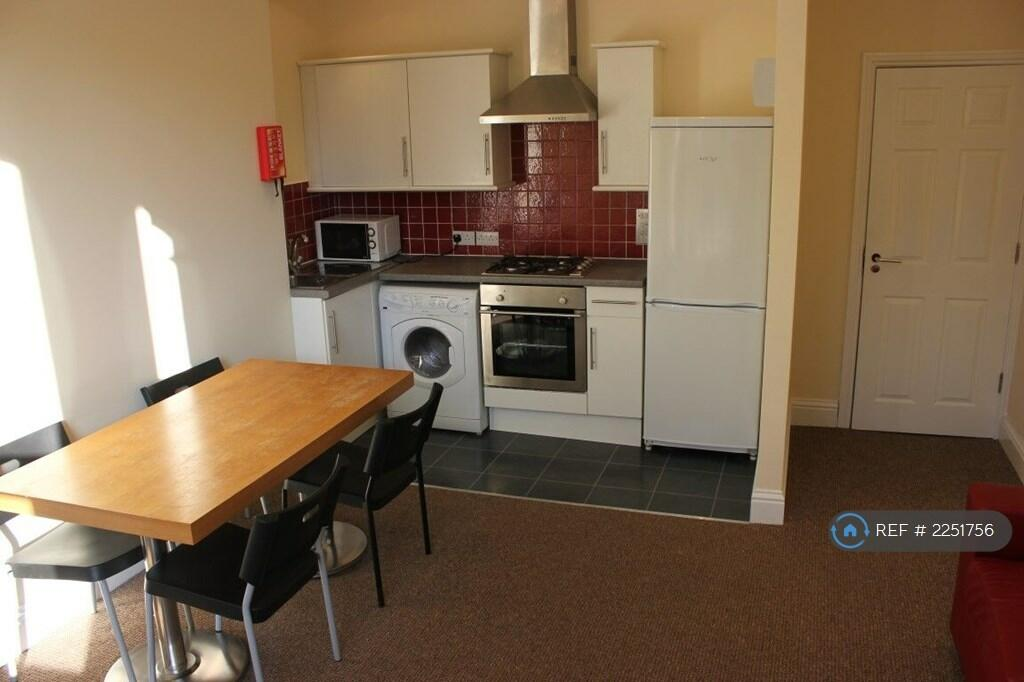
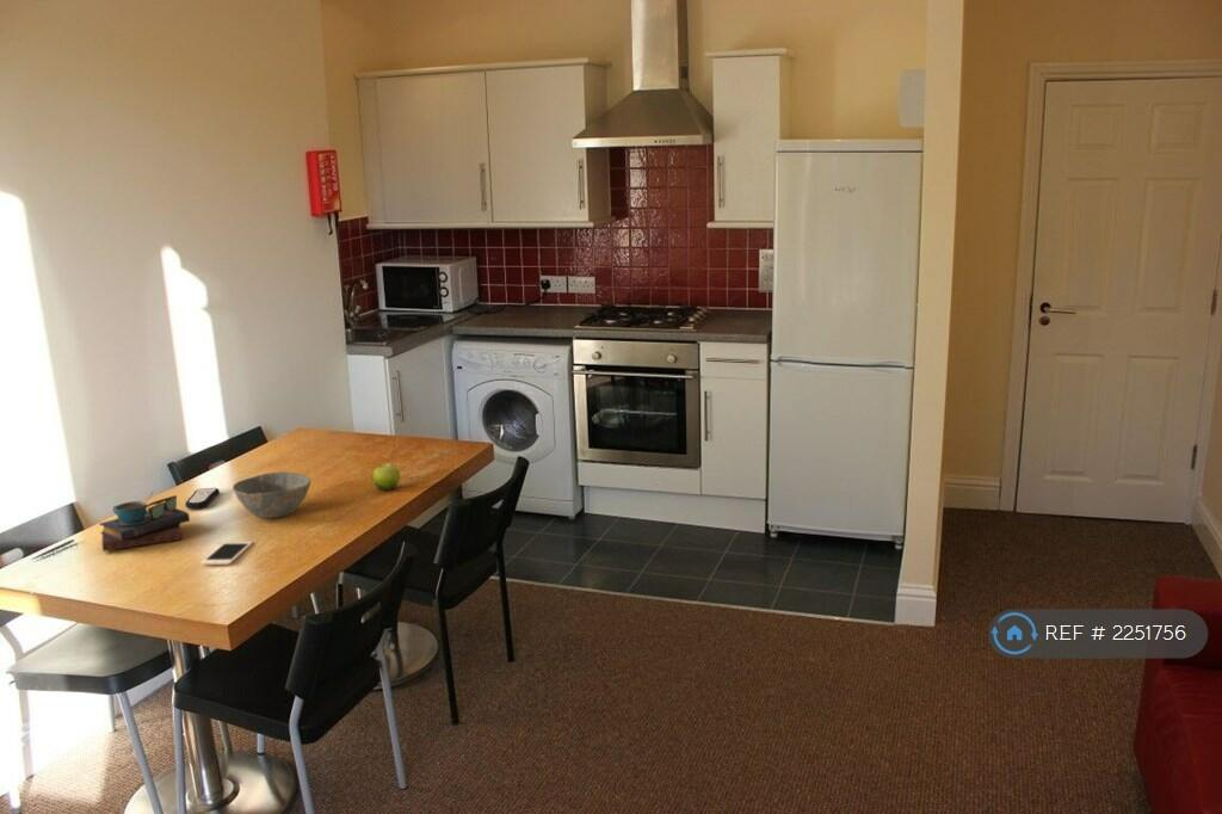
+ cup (141, 514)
+ fruit (385, 476)
+ remote control (202, 498)
+ cell phone (227, 553)
+ bowl (273, 498)
+ pen (51, 549)
